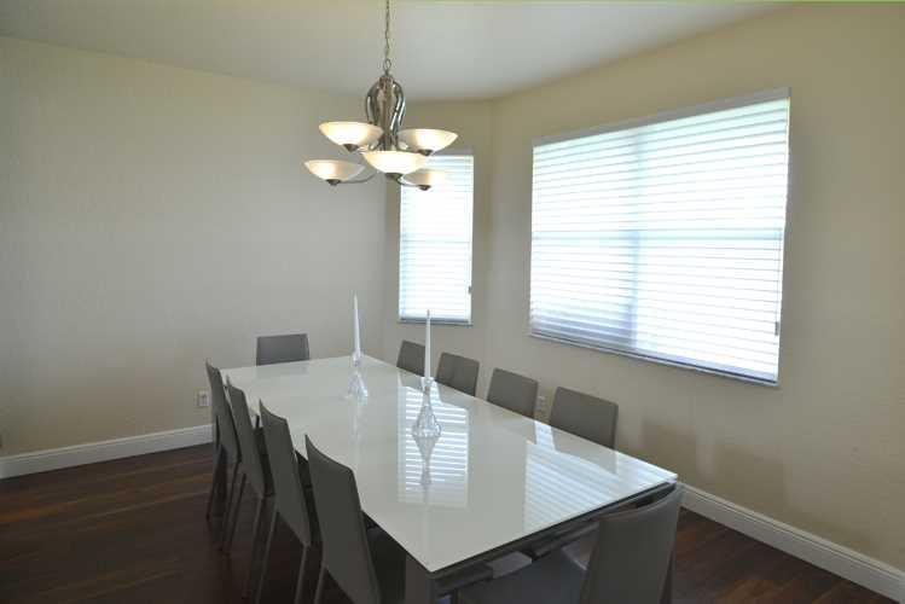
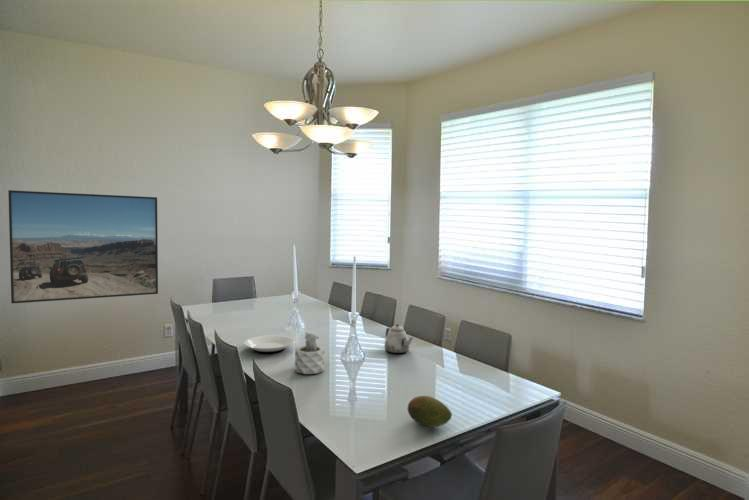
+ fruit (428, 411)
+ succulent plant (309, 351)
+ plate (269, 345)
+ teapot (398, 338)
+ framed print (89, 246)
